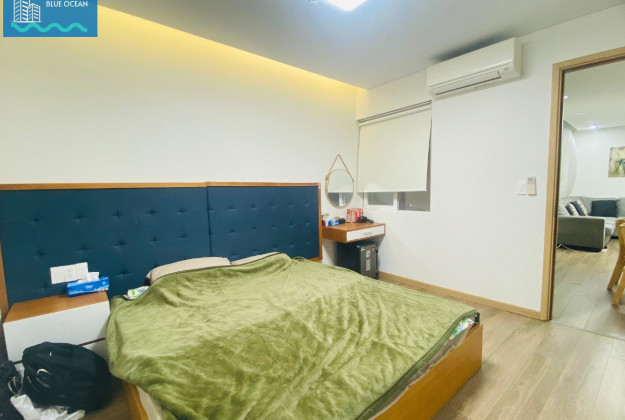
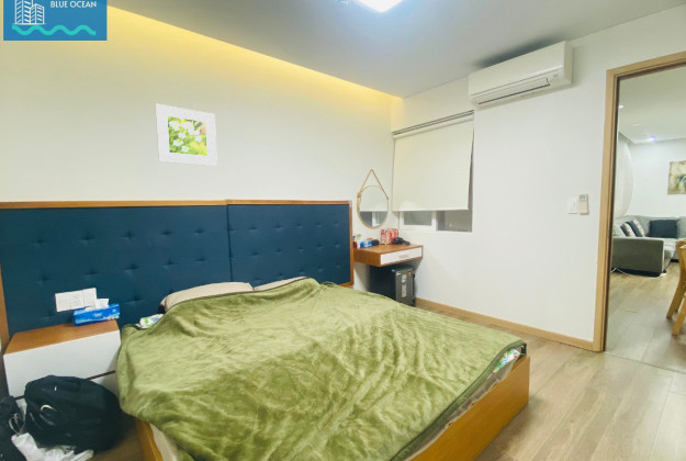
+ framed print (188, 136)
